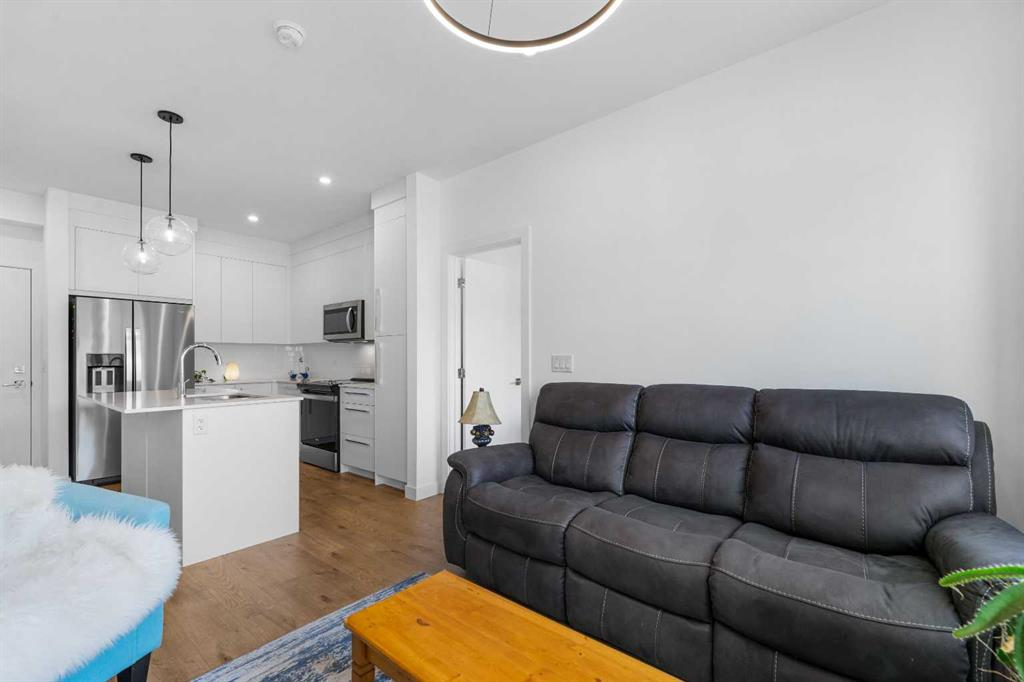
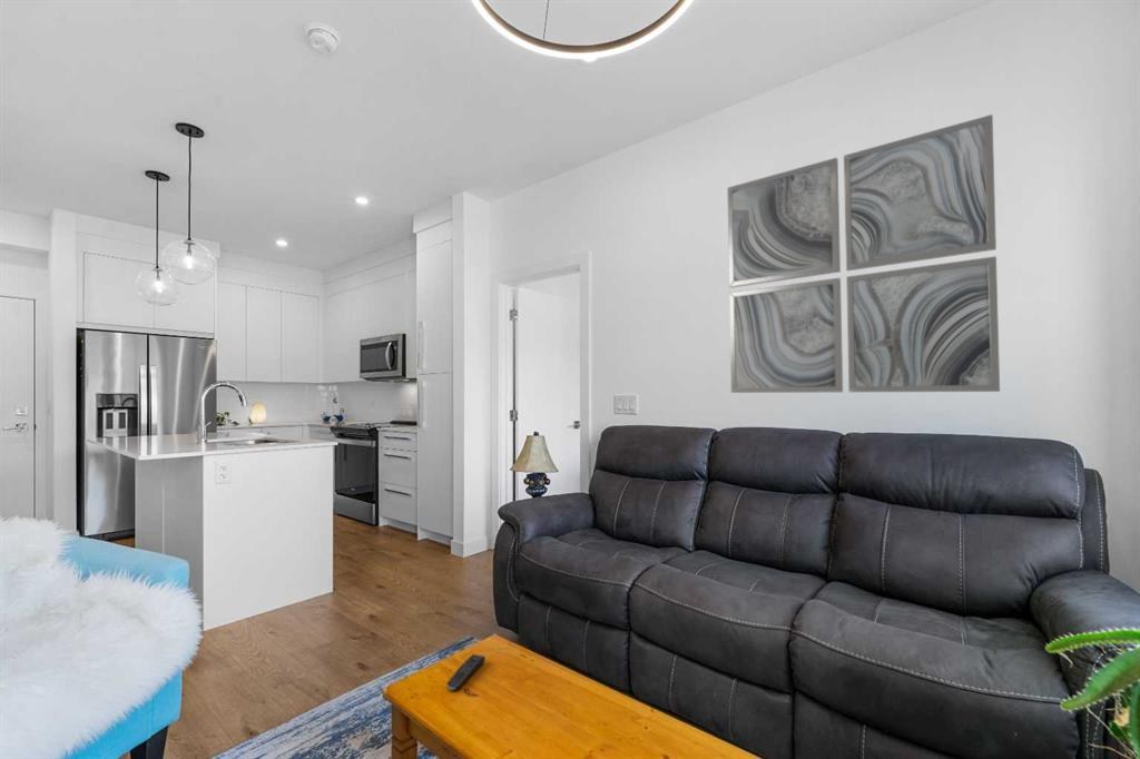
+ remote control (465, 671)
+ wall art (839, 272)
